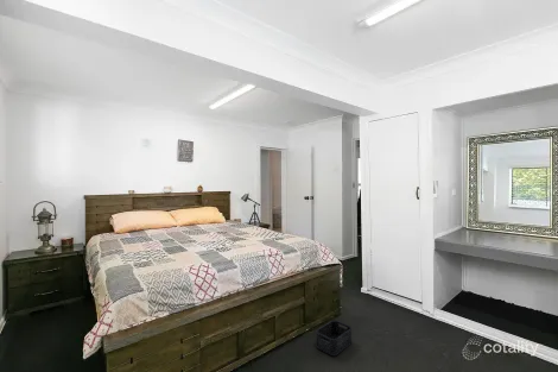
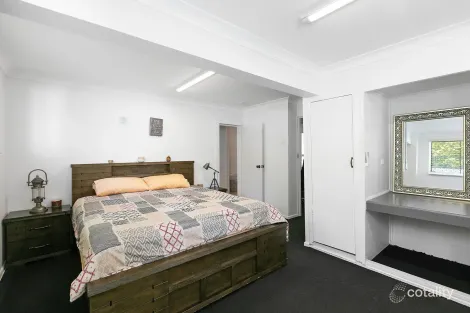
- storage bin (334, 336)
